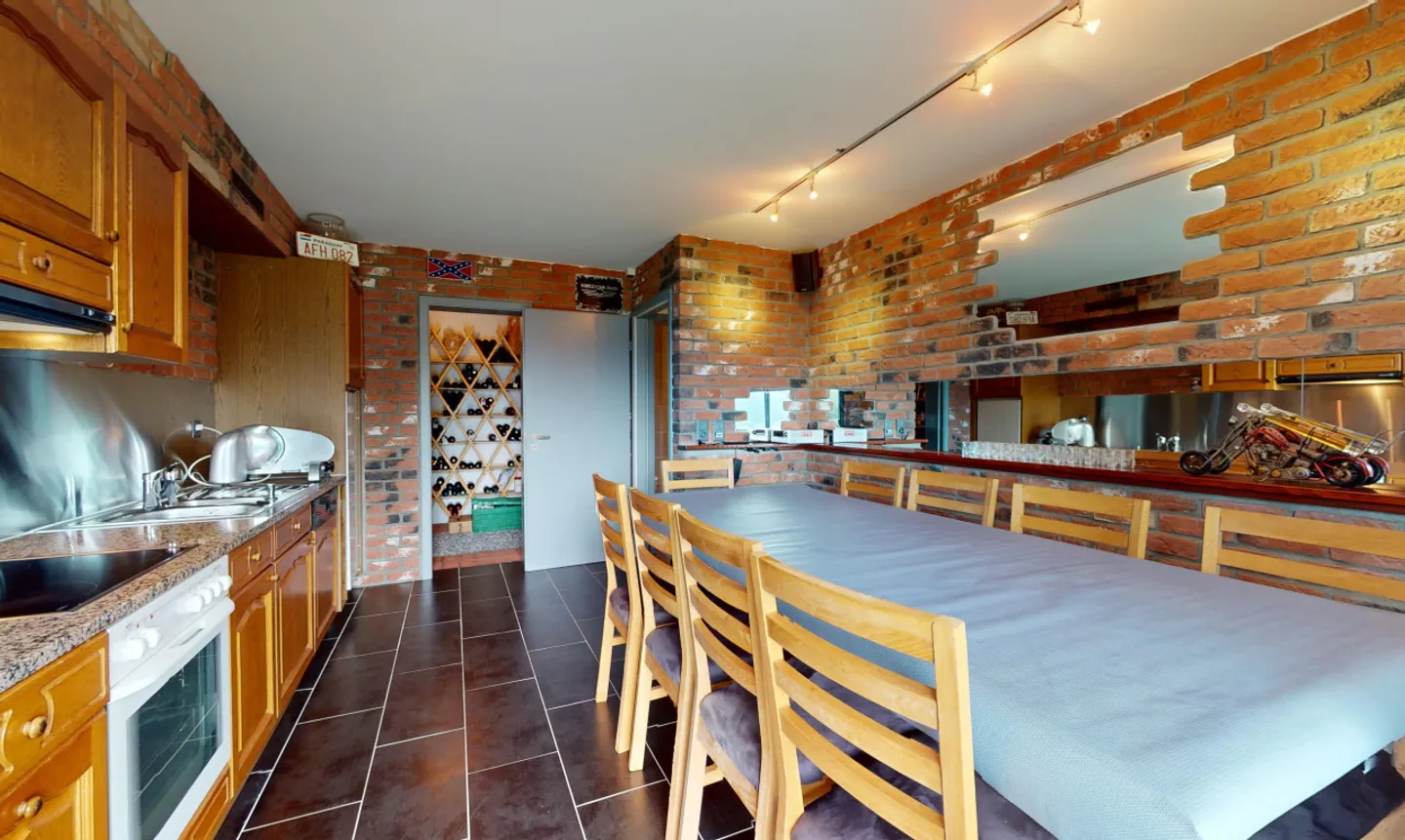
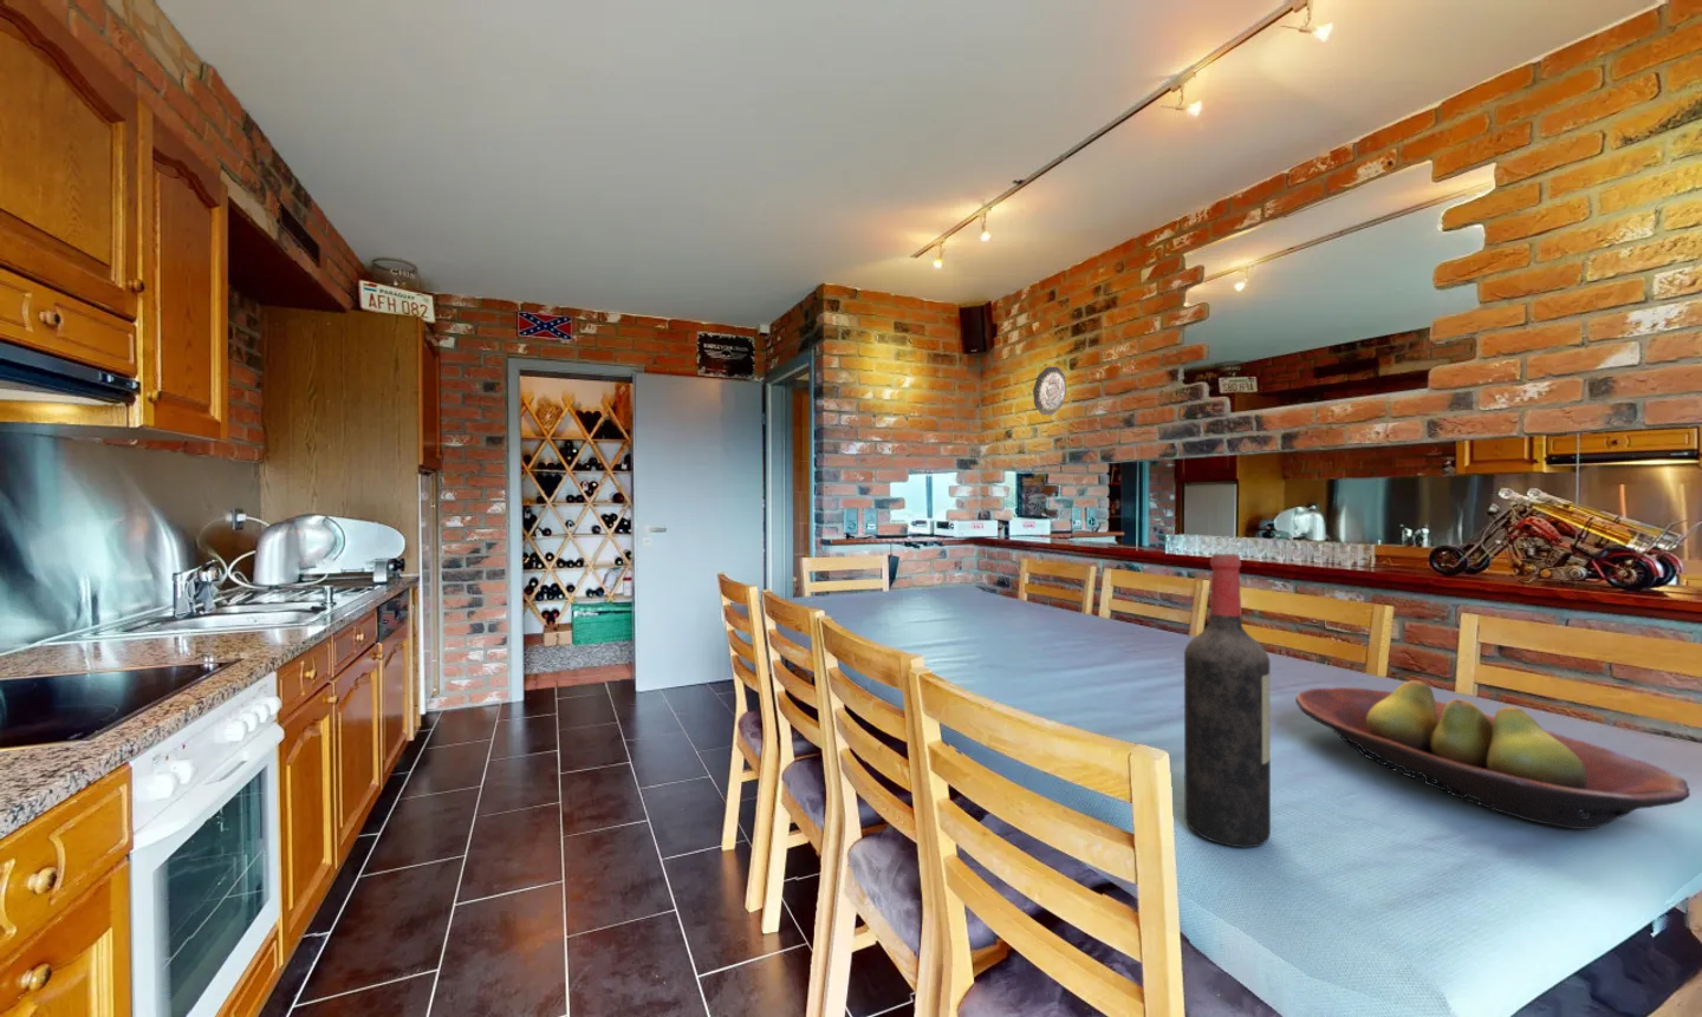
+ decorative plate (1050, 391)
+ wine bottle (1226, 693)
+ fruit bowl (1455, 735)
